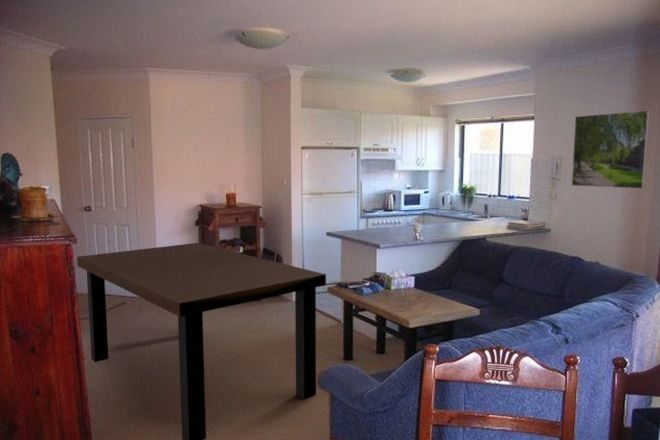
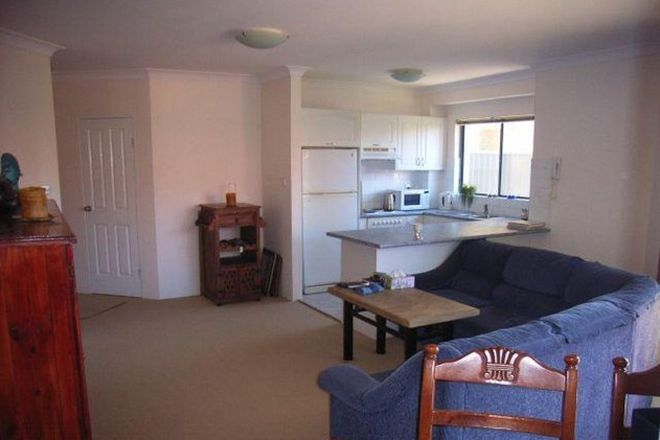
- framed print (608, 150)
- dining table (192, 320)
